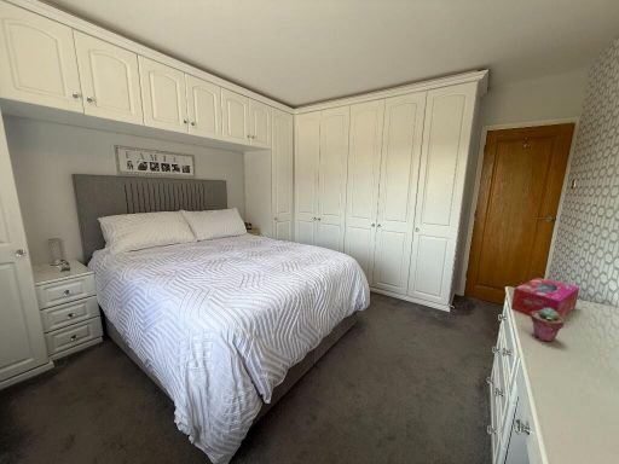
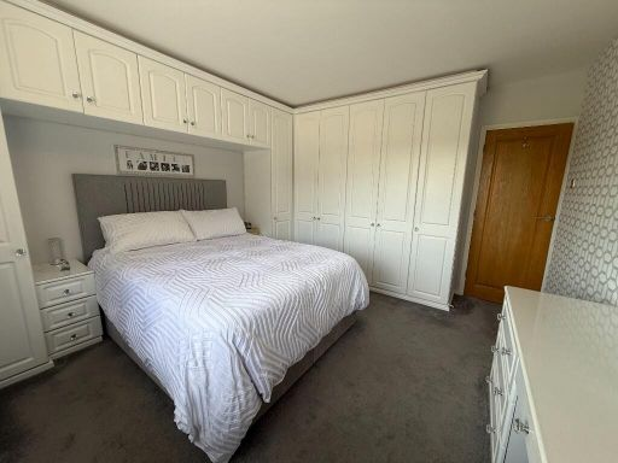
- tissue box (545, 297)
- potted succulent (545, 323)
